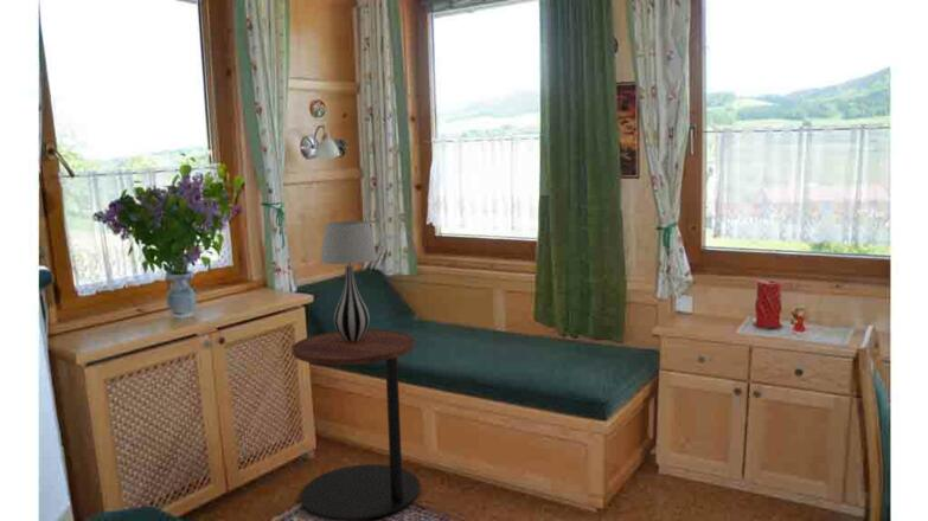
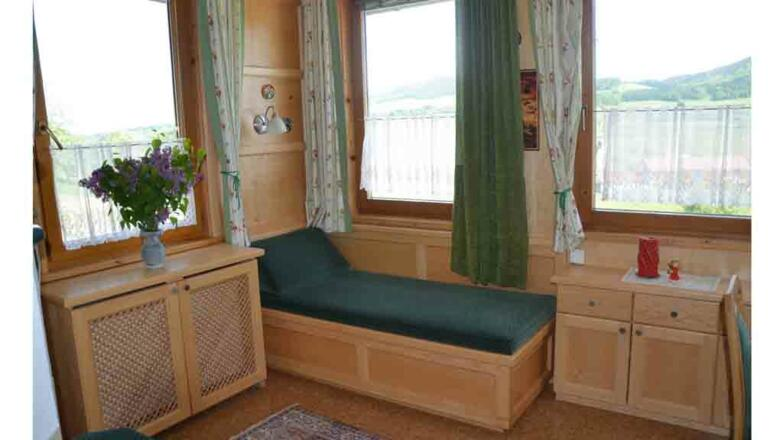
- side table (388, 418)
- table lamp (350, 281)
